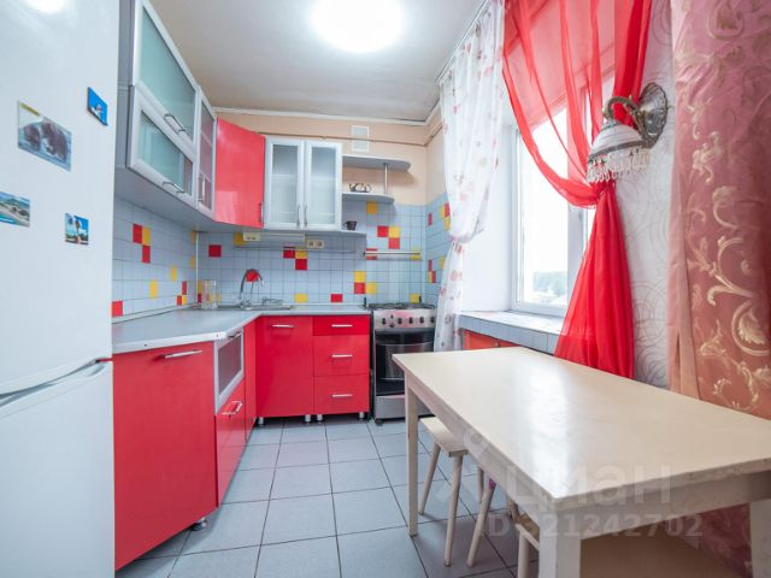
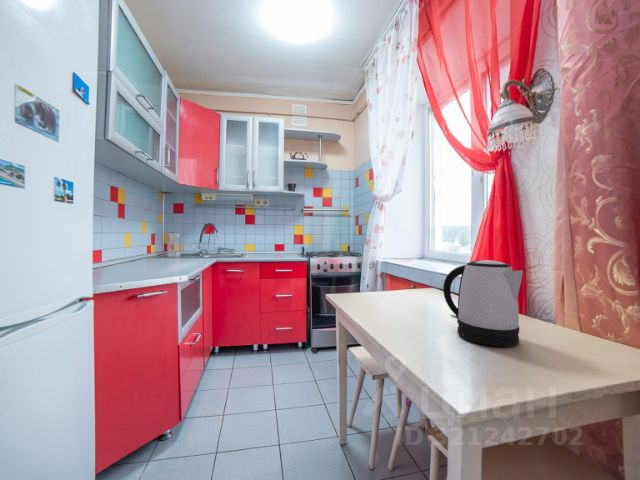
+ kettle (479, 297)
